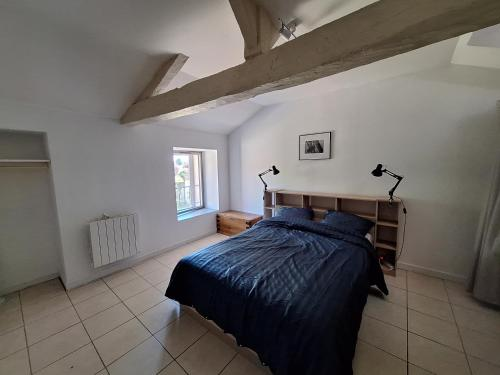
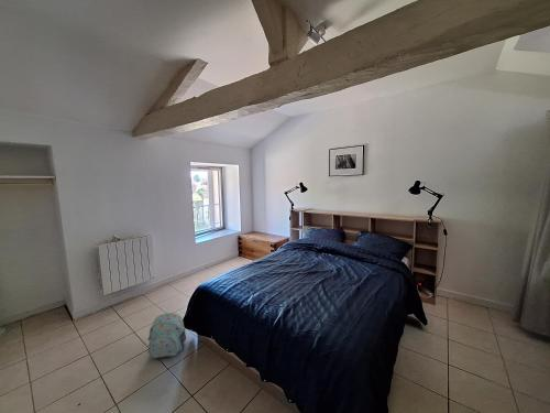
+ backpack (166, 335)
